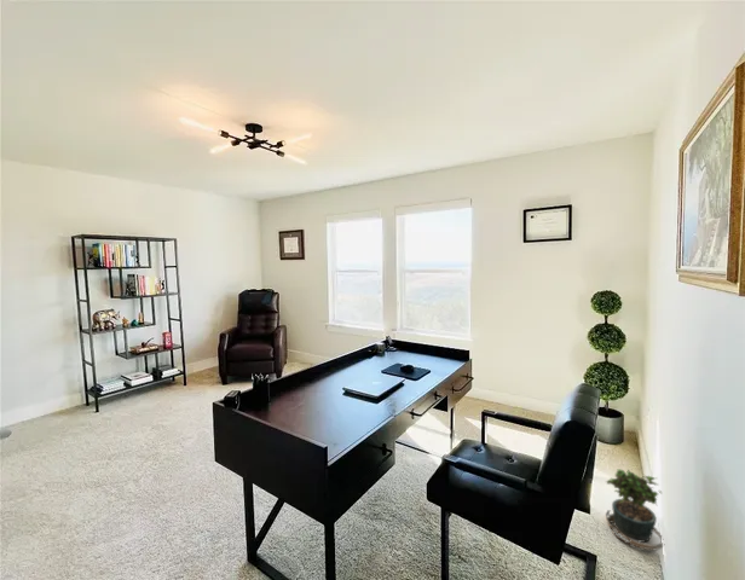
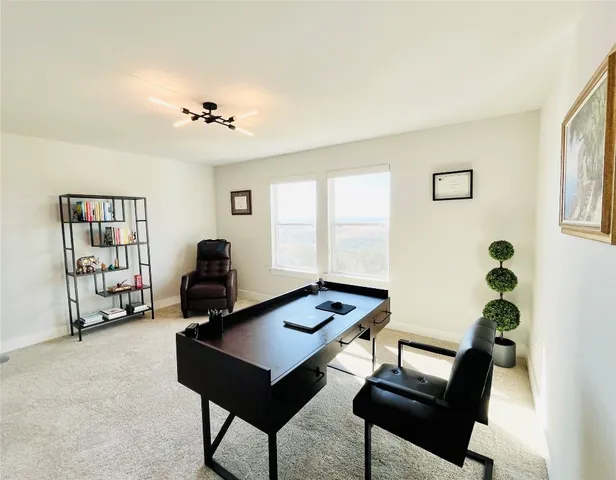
- potted plant (628, 498)
